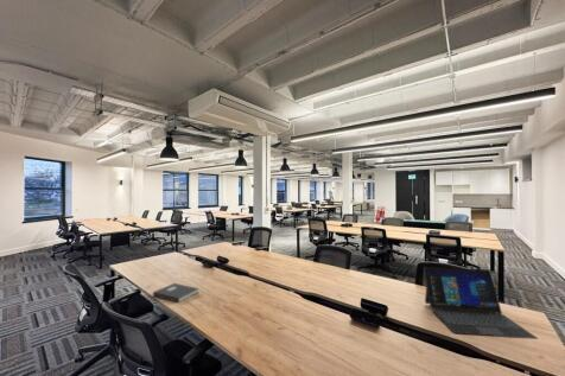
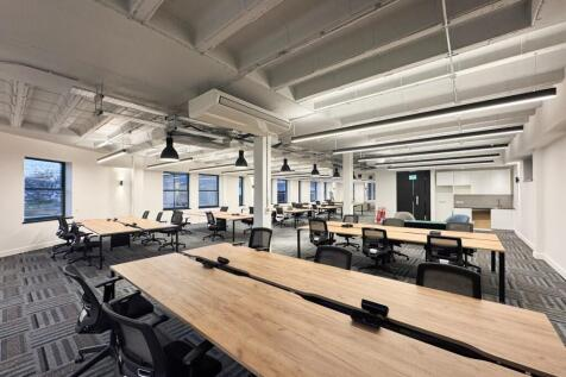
- book (176, 292)
- laptop (472, 298)
